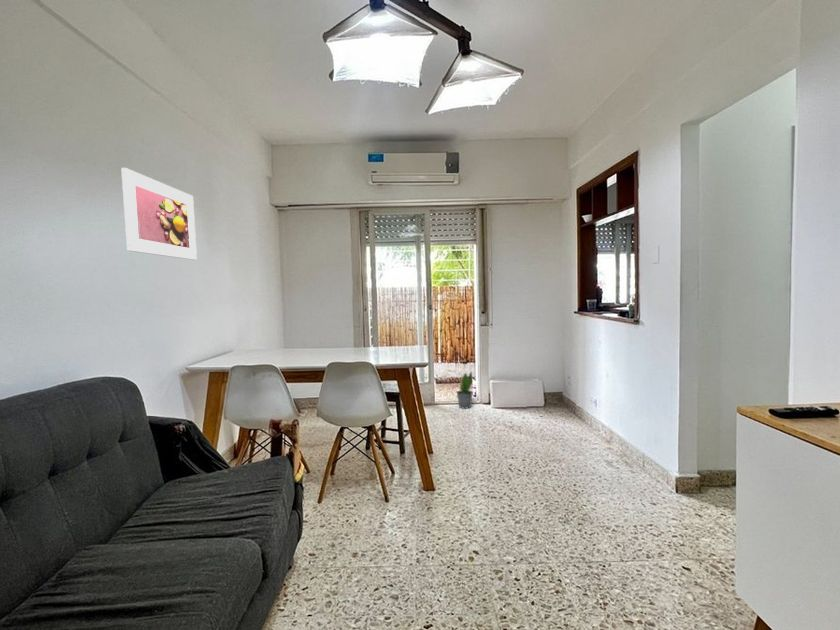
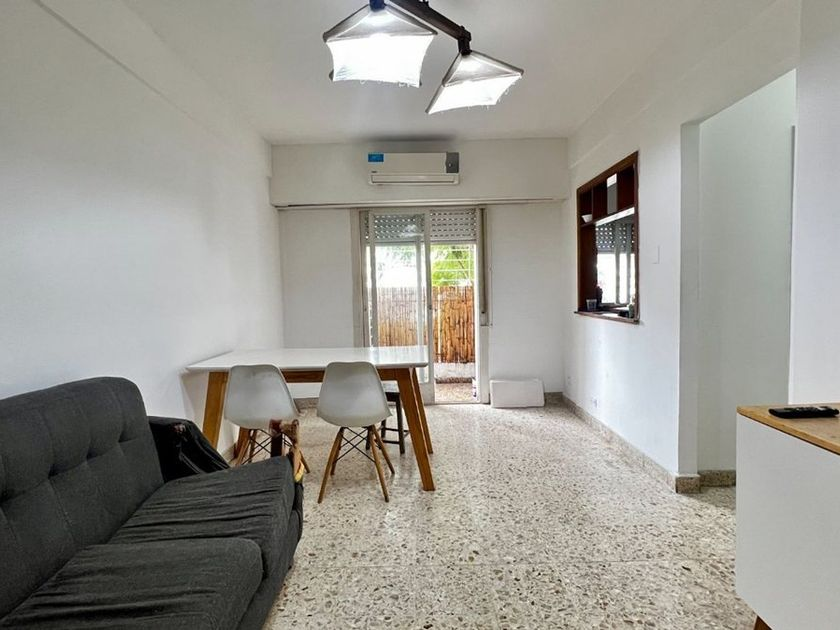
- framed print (164, 219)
- potted plant (464, 388)
